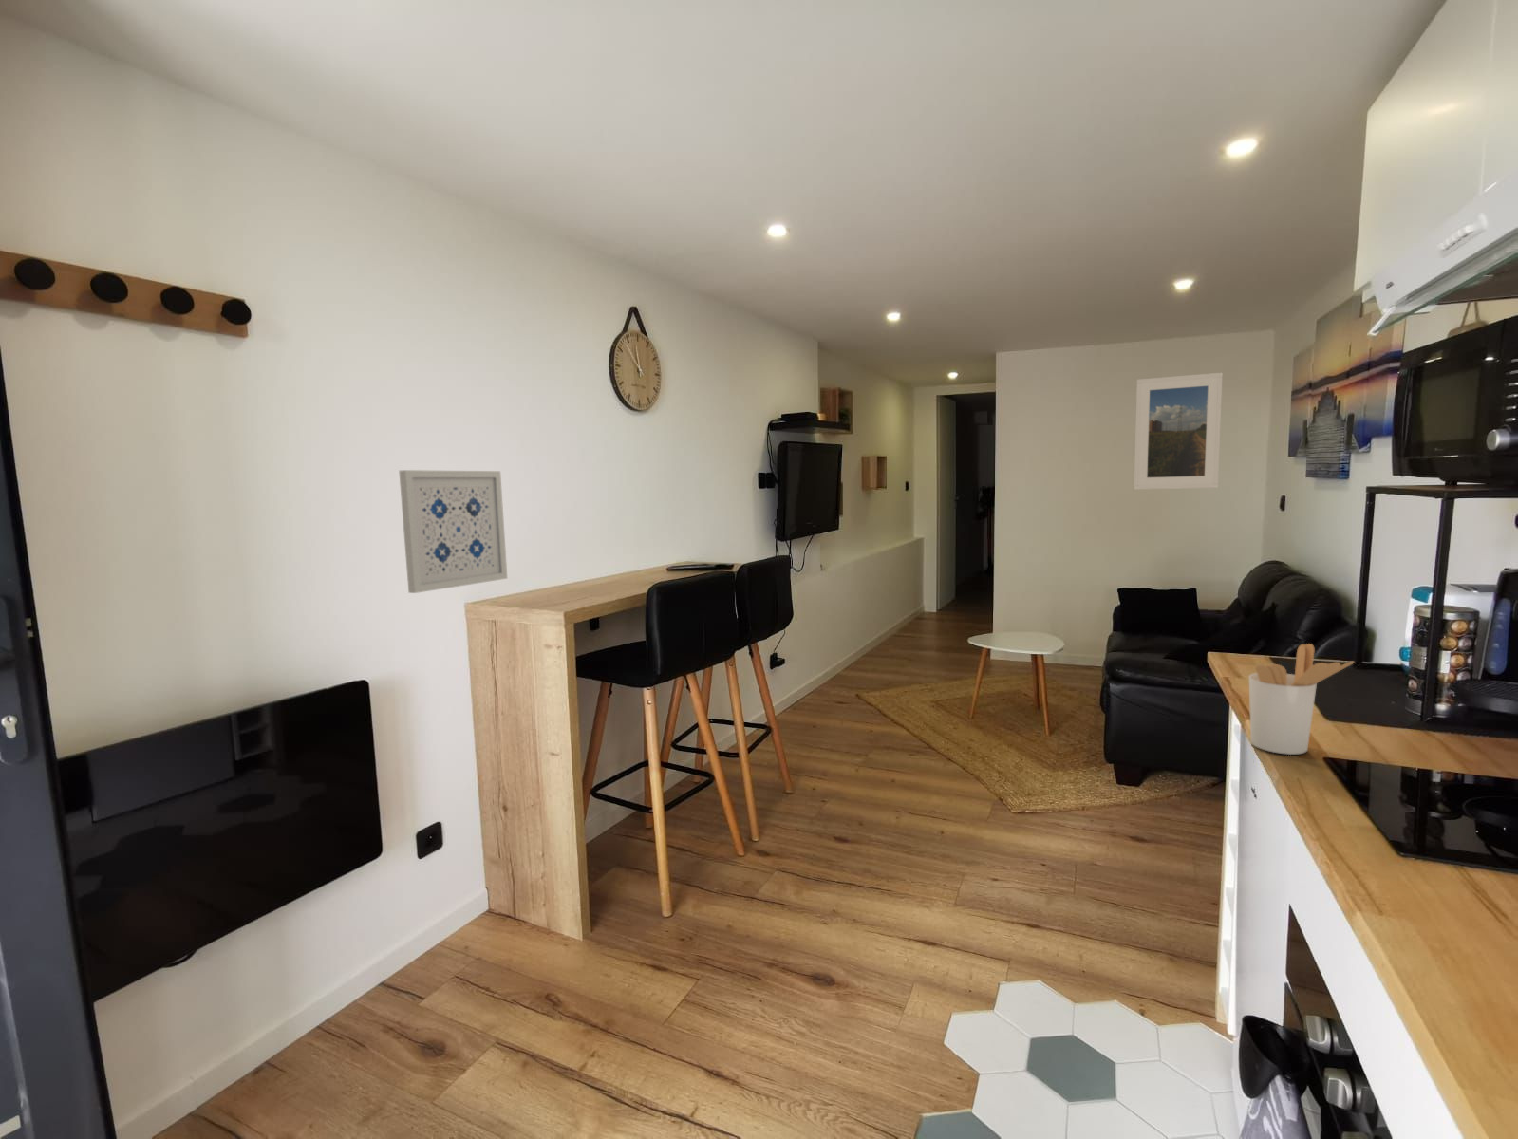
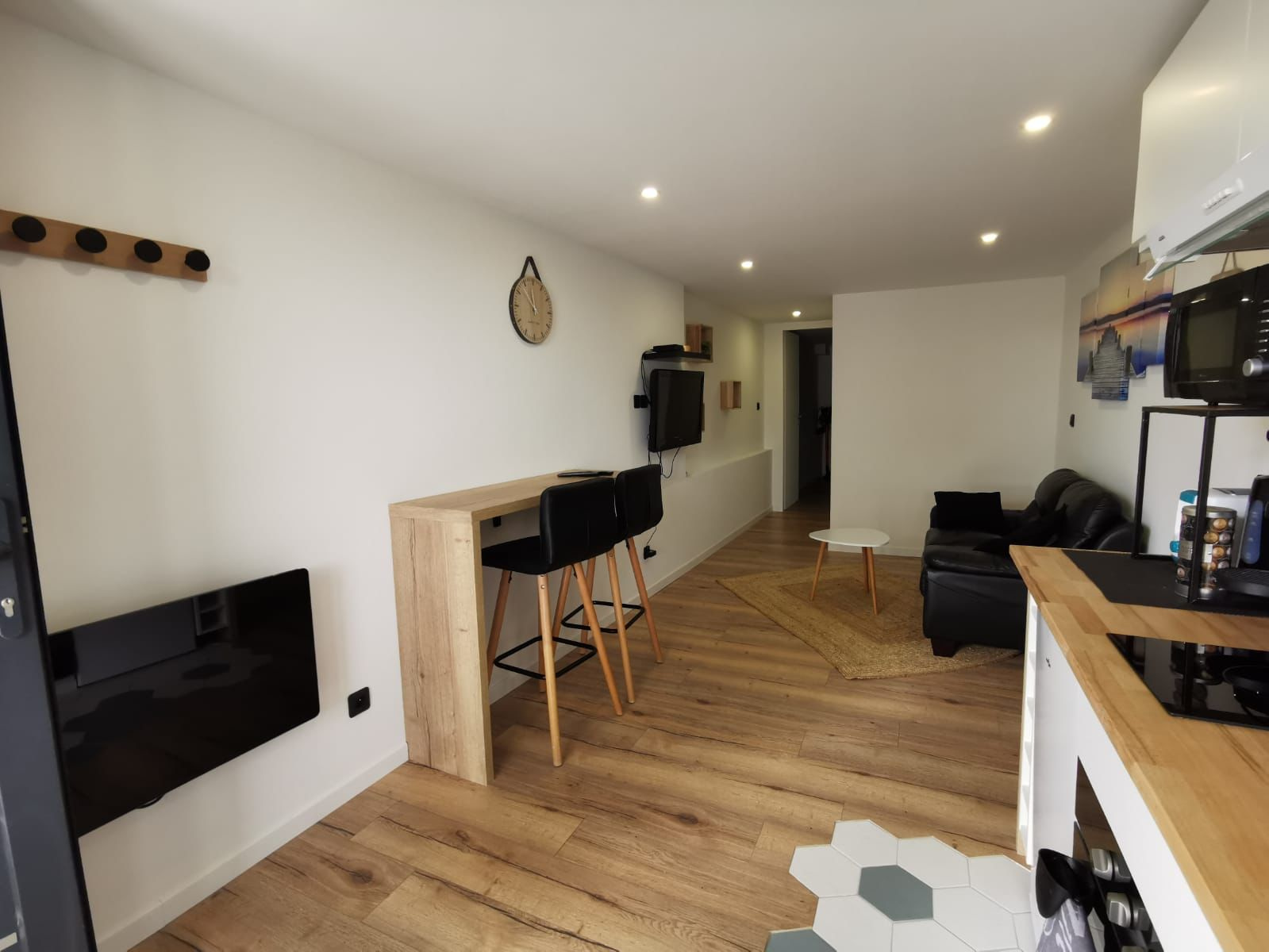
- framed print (1176, 433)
- utensil holder (1296, 700)
- wall art (457, 528)
